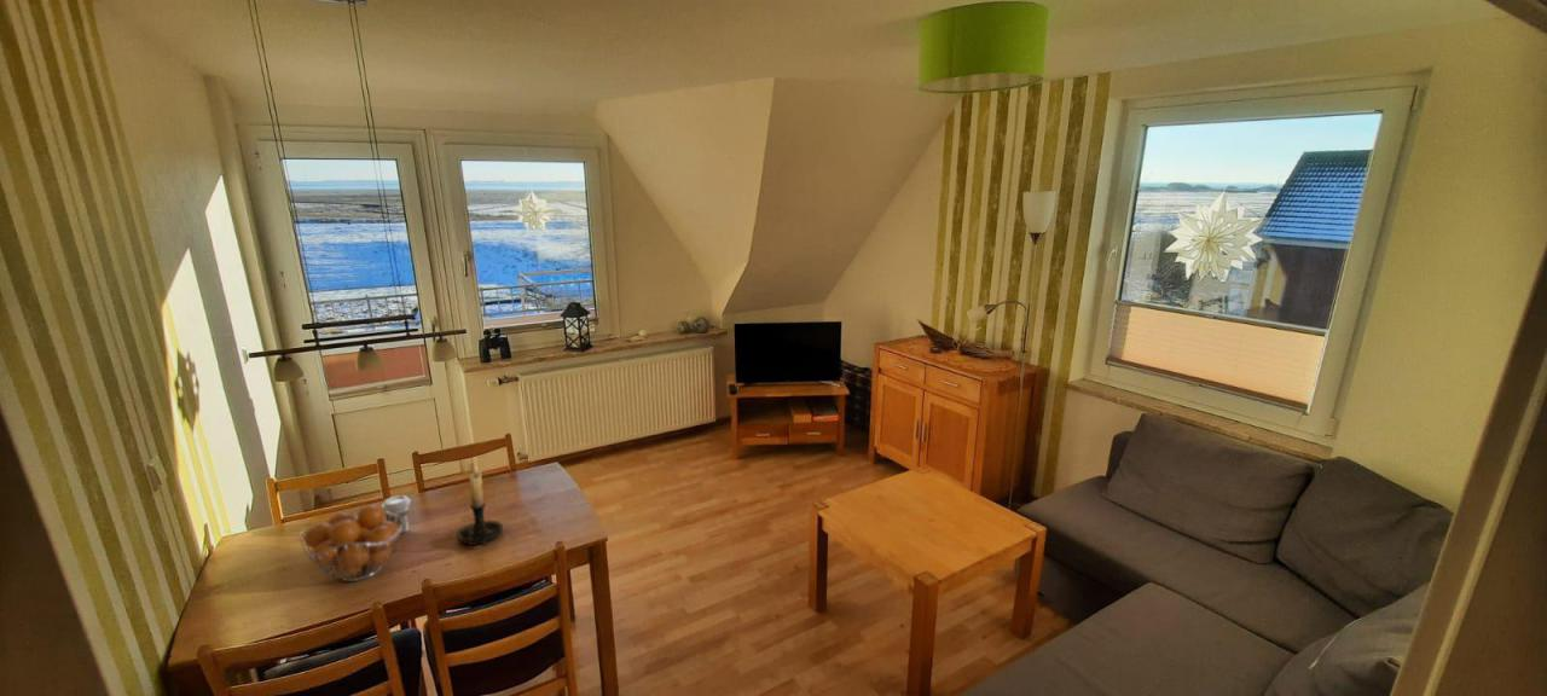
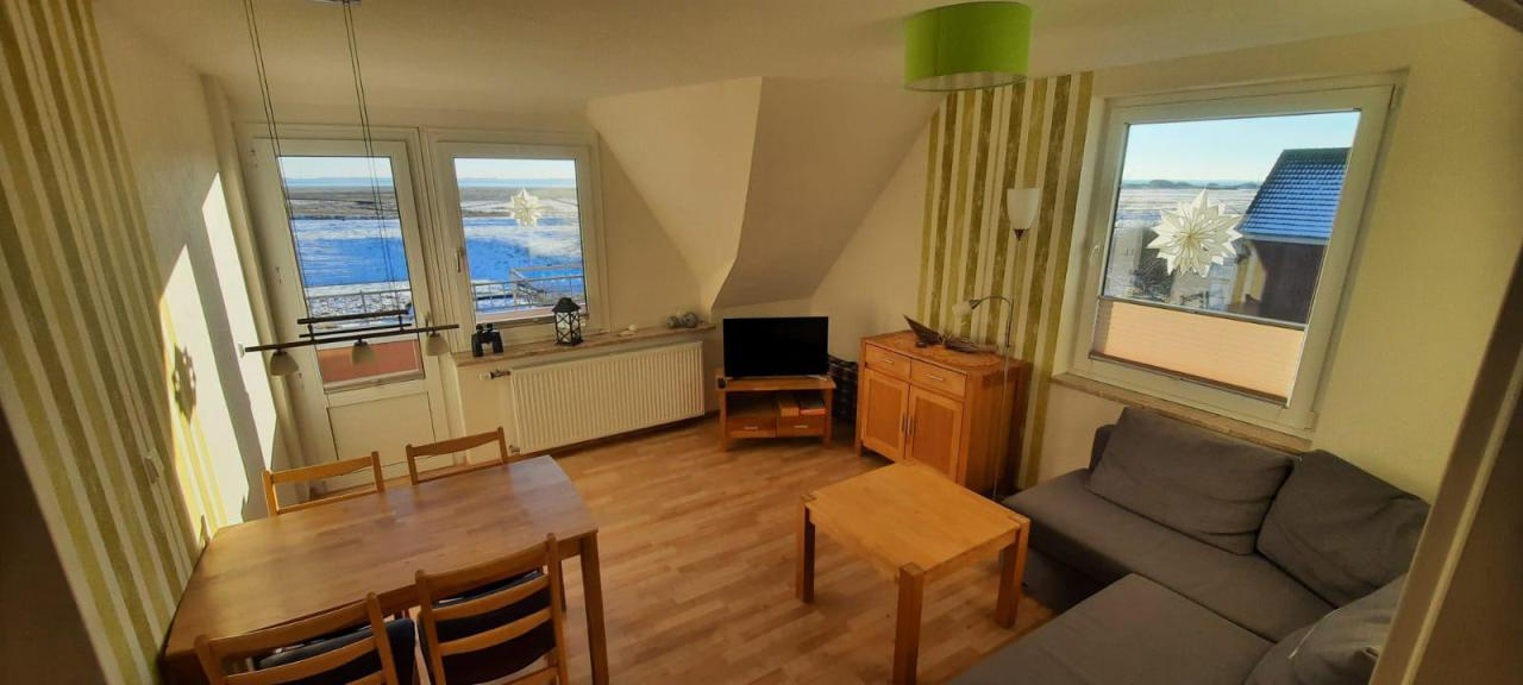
- candle holder (477, 501)
- coffee cup (396, 515)
- fruit basket (358, 541)
